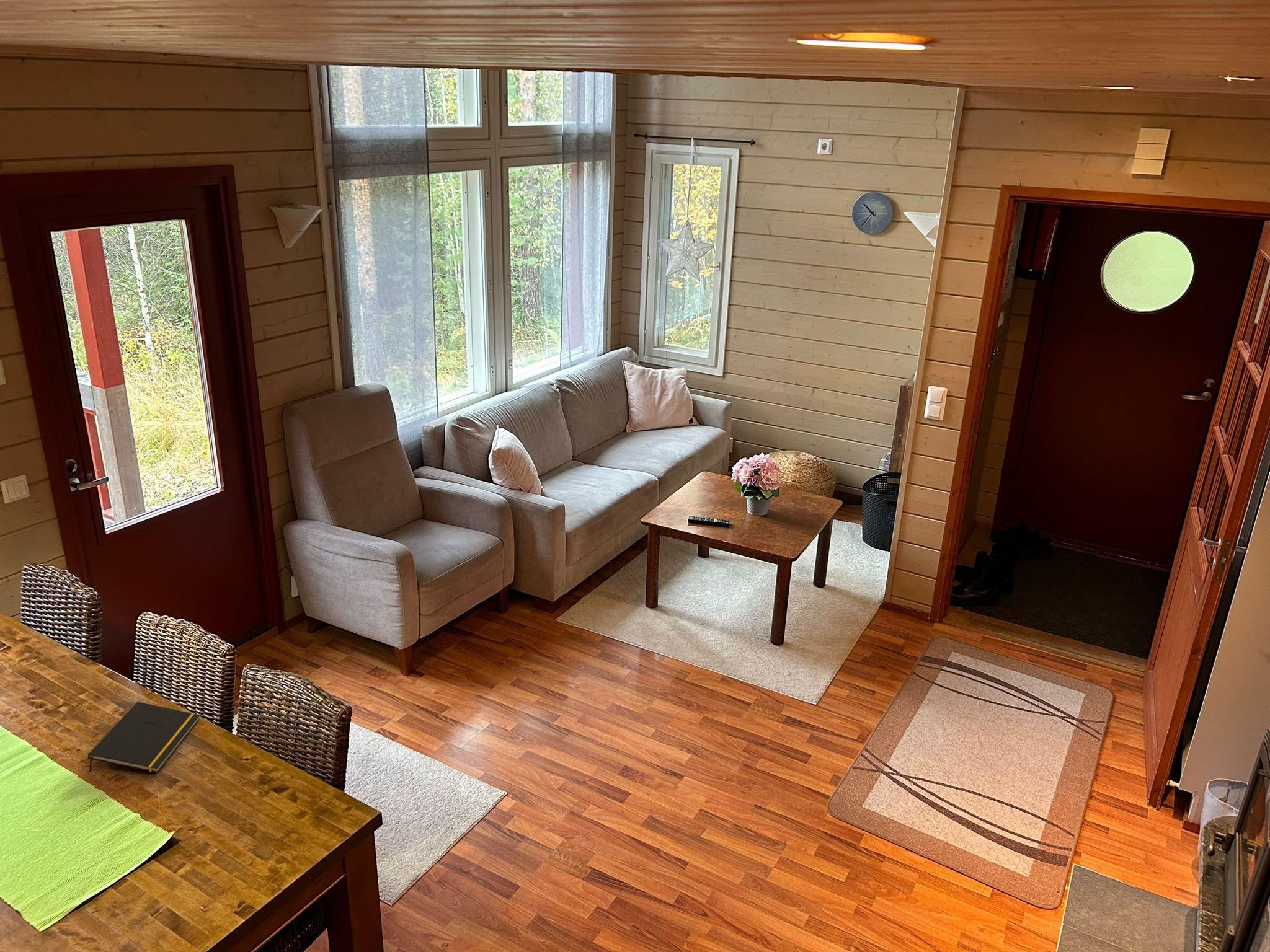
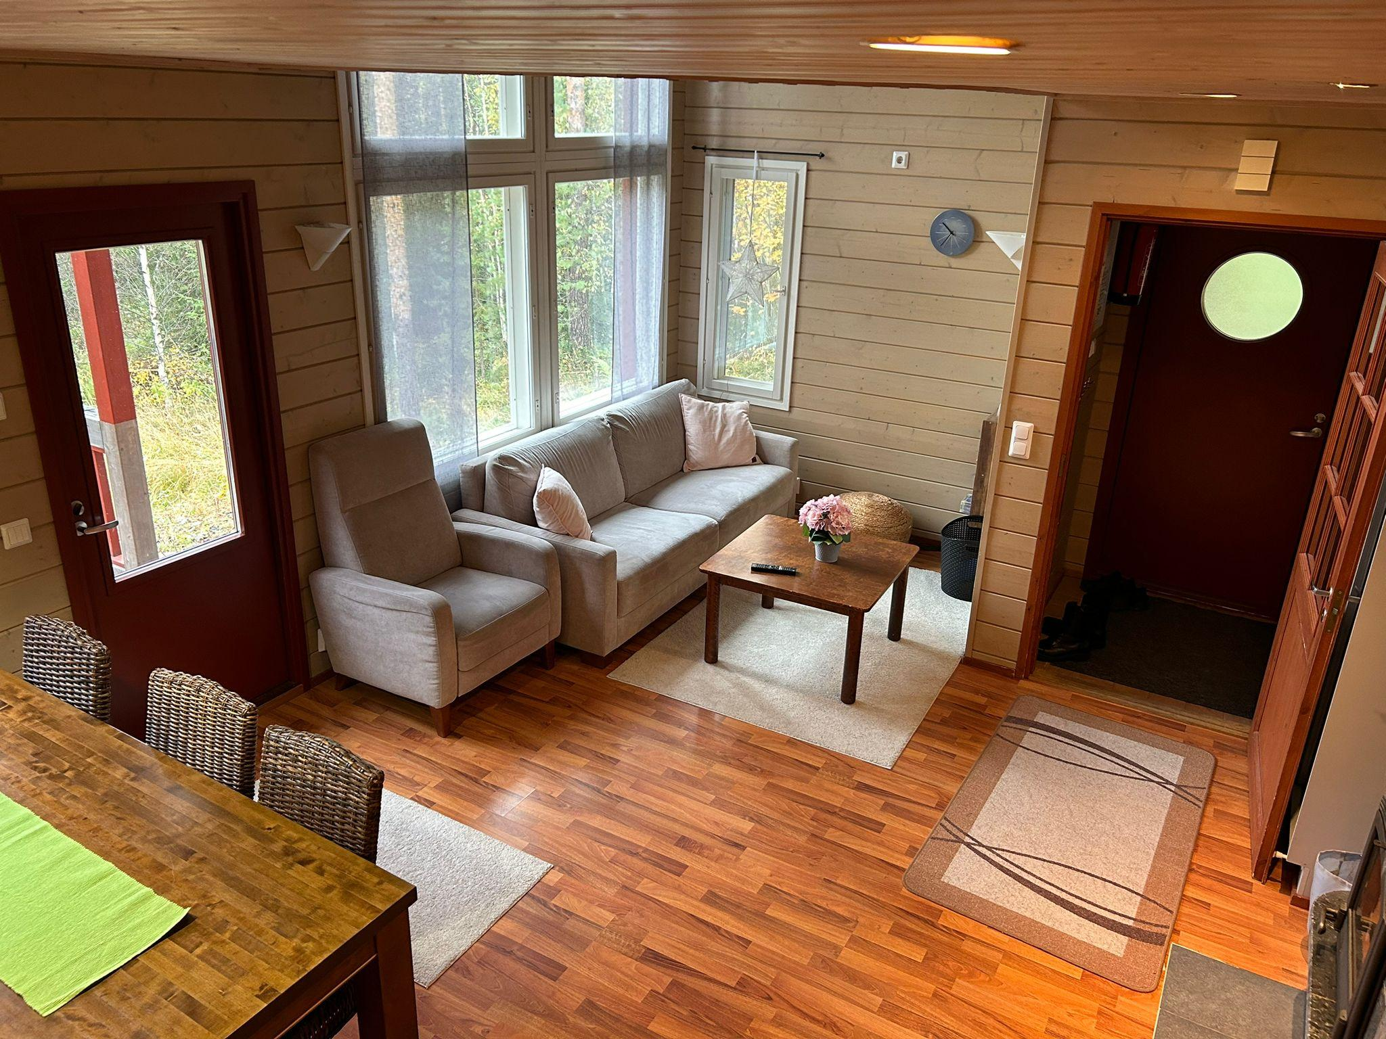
- notepad (146, 736)
